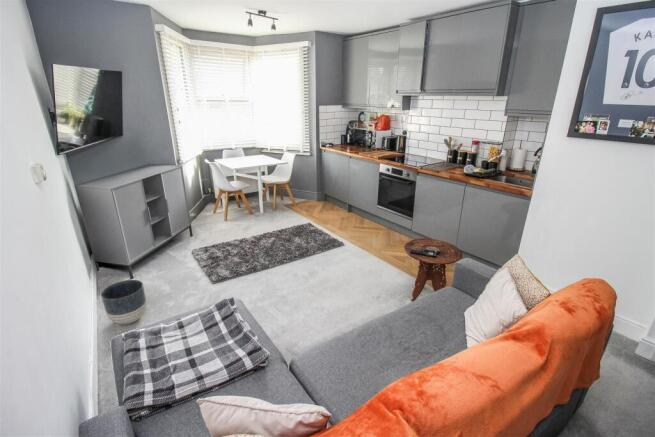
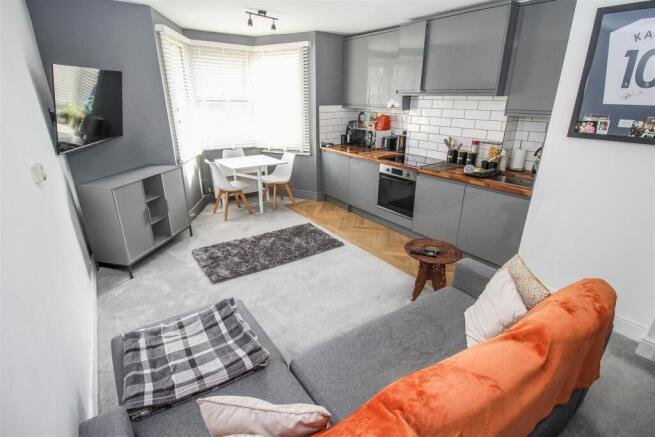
- planter (126, 304)
